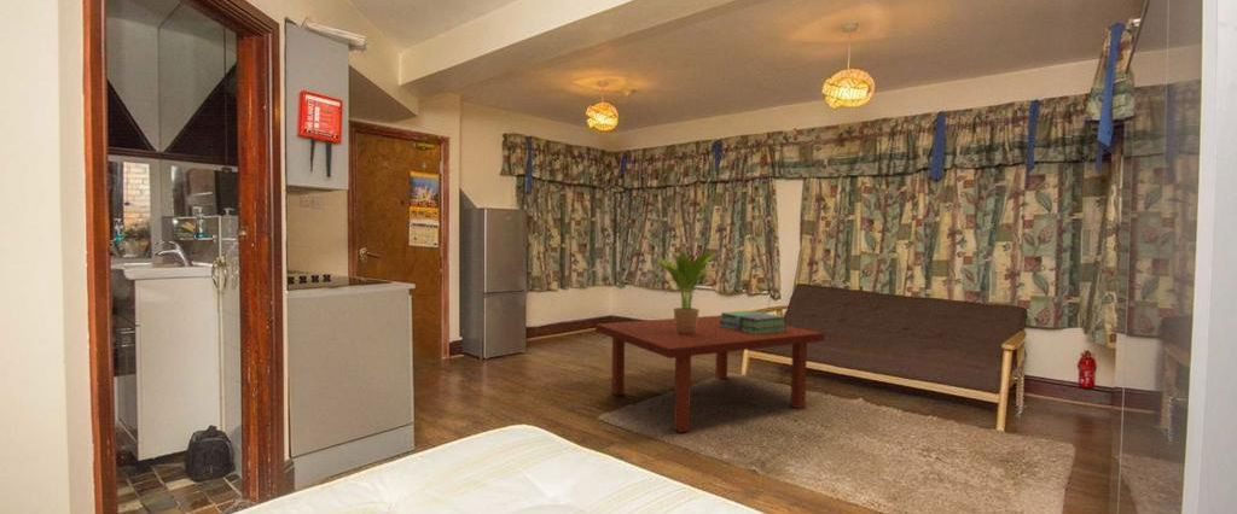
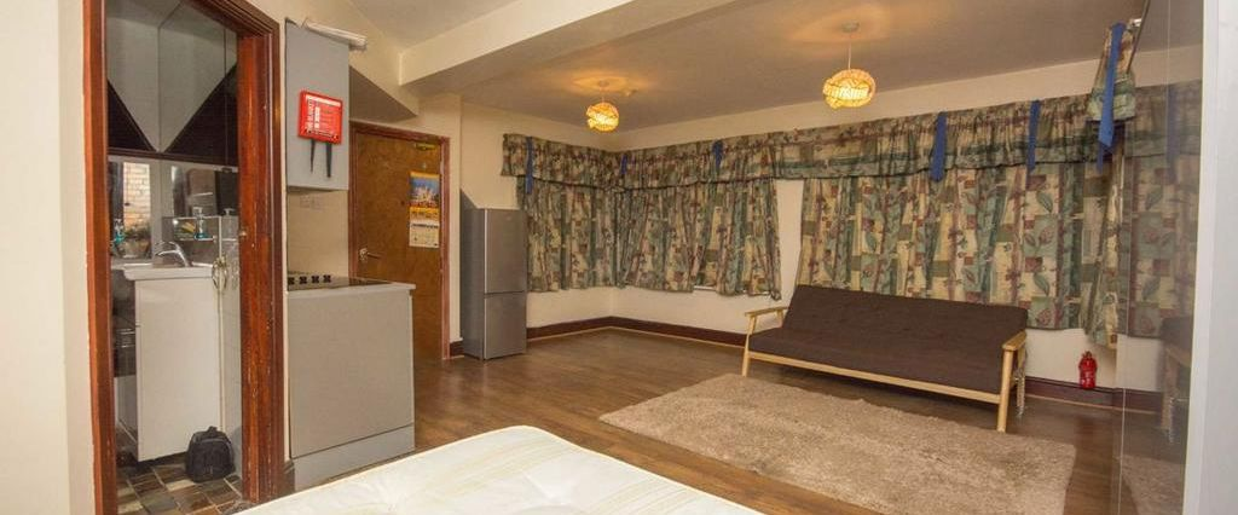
- stack of books (751, 321)
- coffee table (705, 354)
- potted plant (685, 286)
